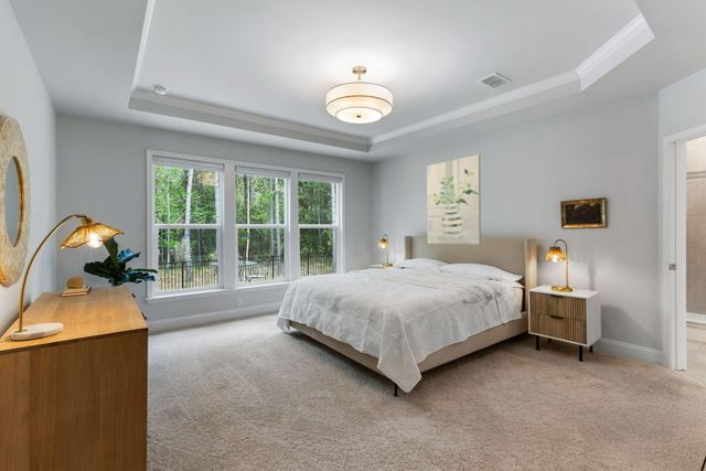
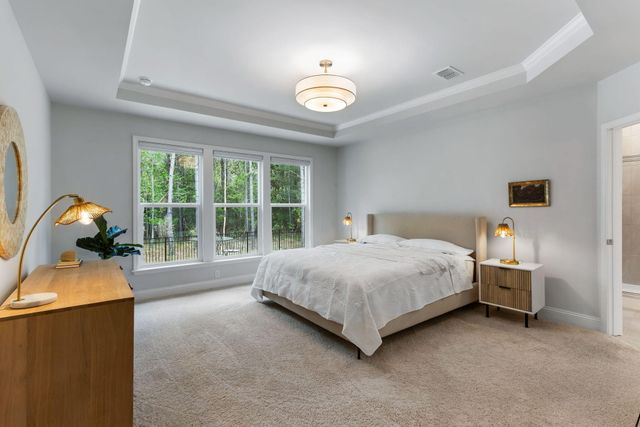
- wall art (451, 202)
